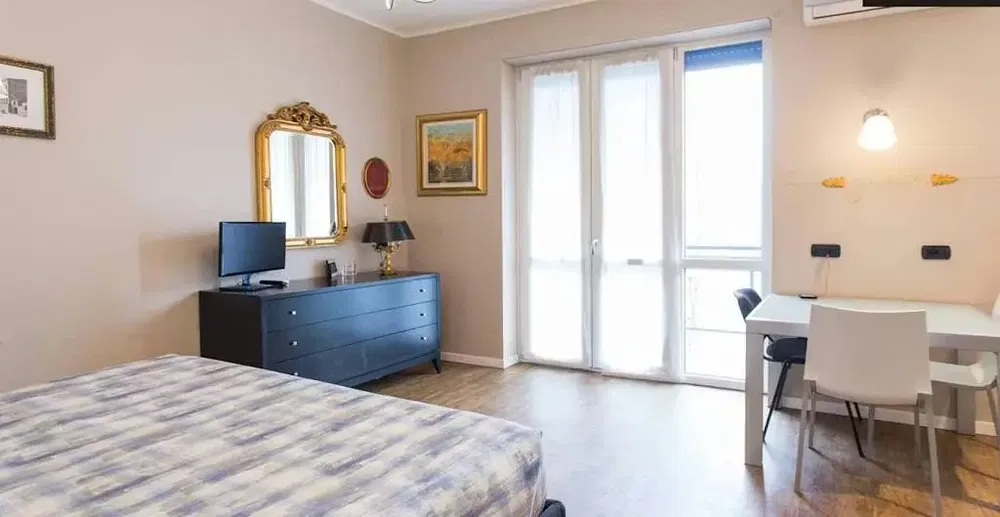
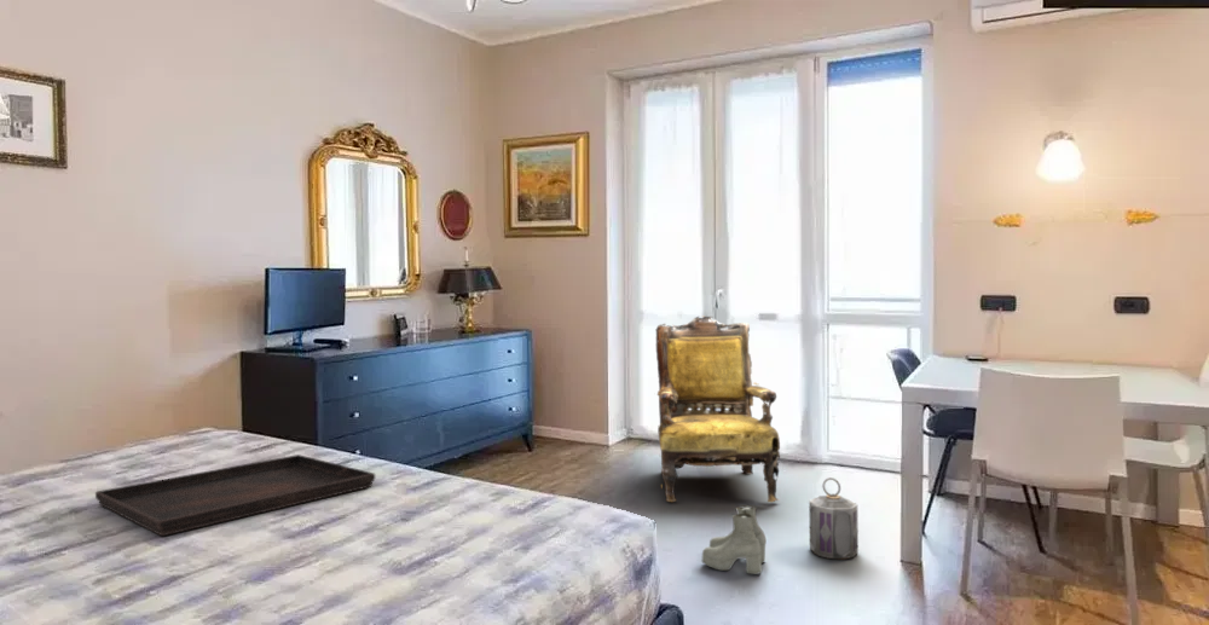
+ boots (734, 536)
+ serving tray (241, 488)
+ lantern (833, 515)
+ armchair (707, 400)
